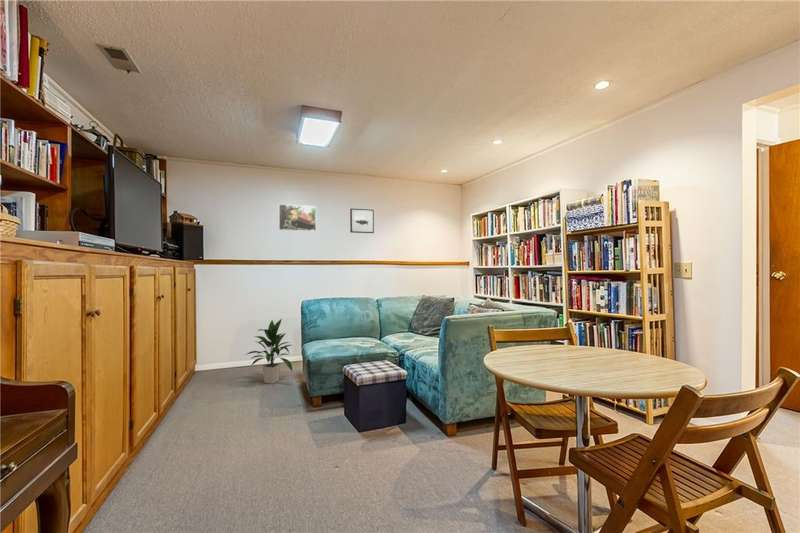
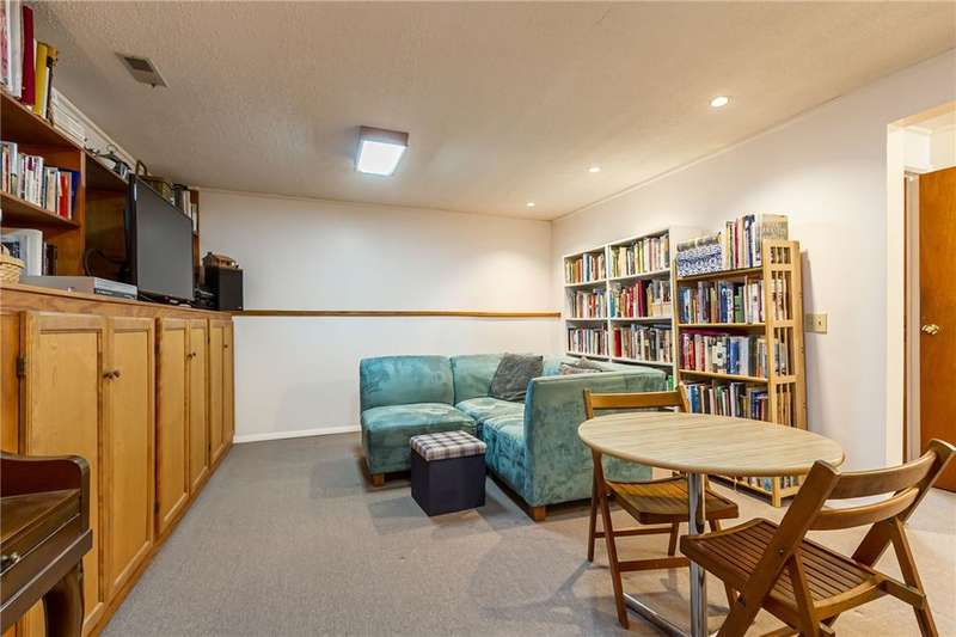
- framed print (297, 217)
- wall art (362, 221)
- indoor plant (272, 351)
